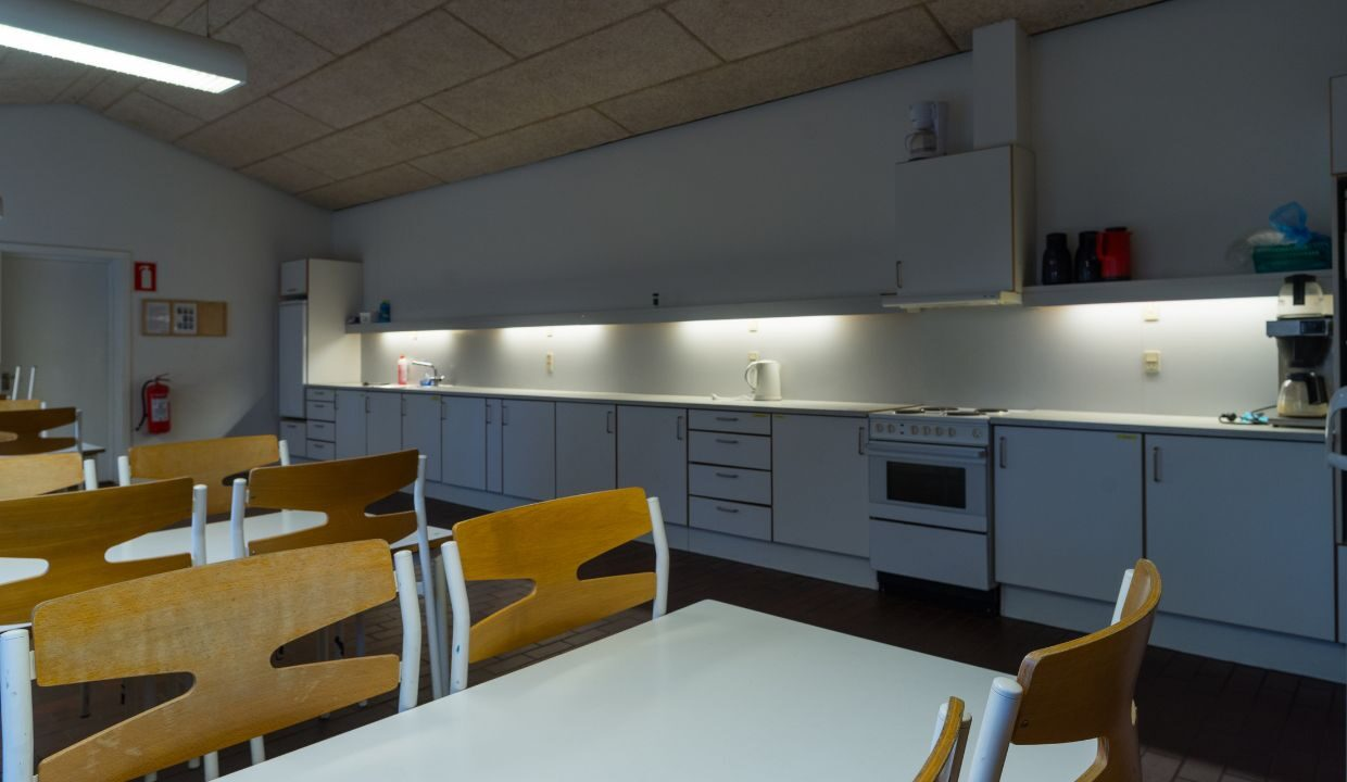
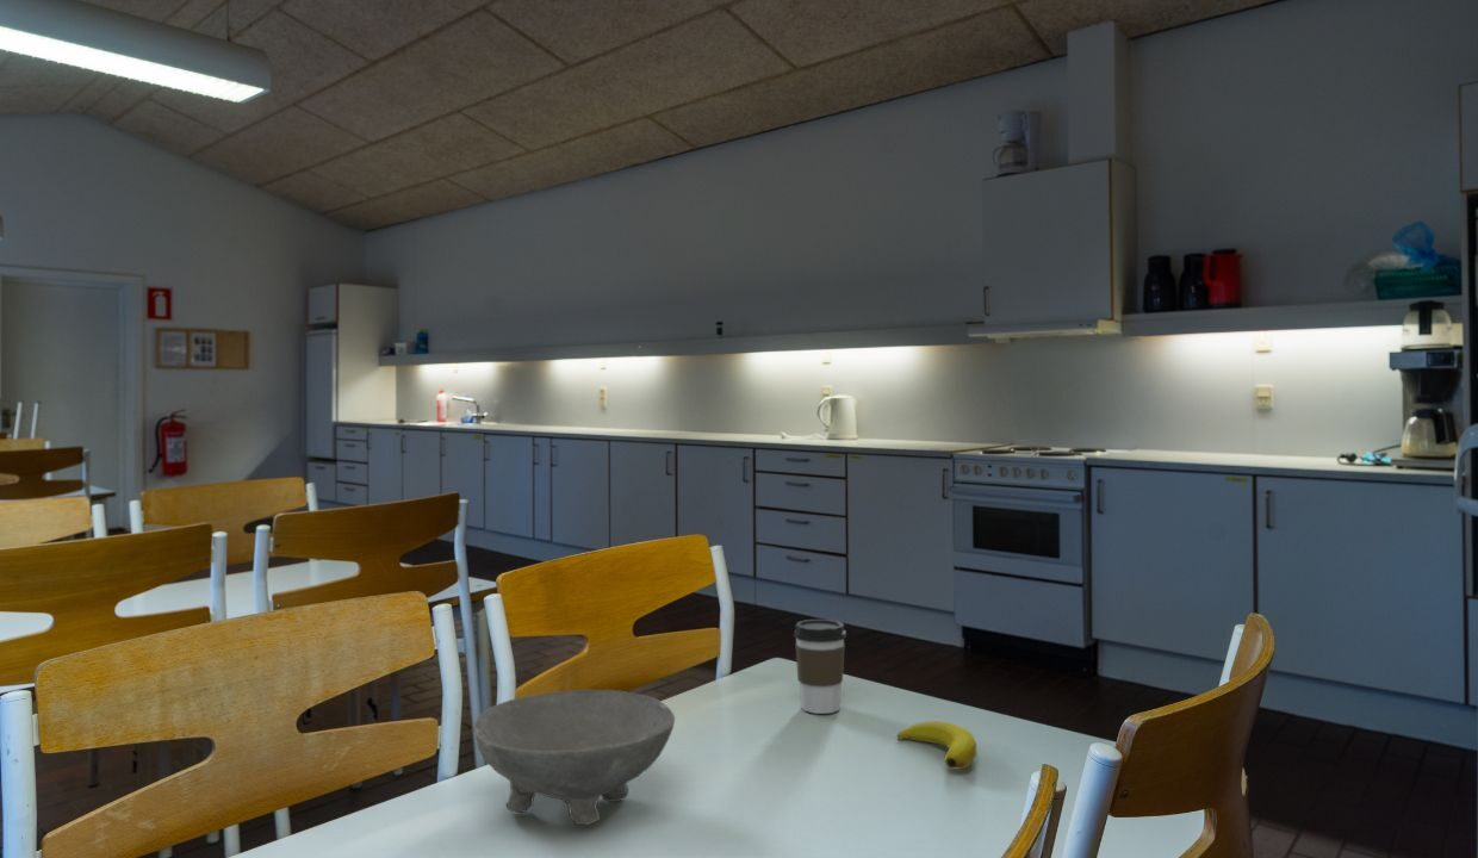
+ coffee cup (820, 665)
+ banana (942, 740)
+ bowl (576, 760)
